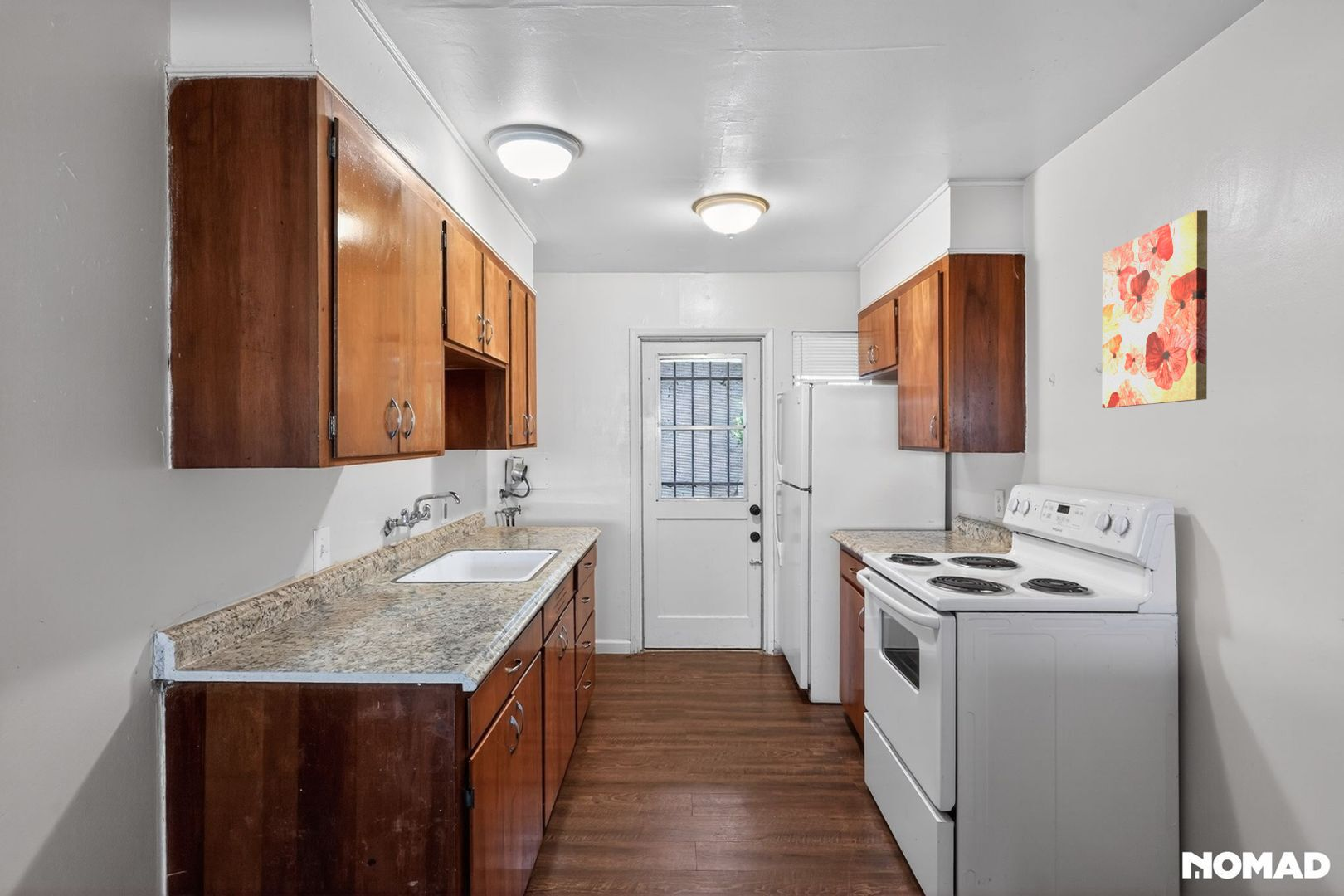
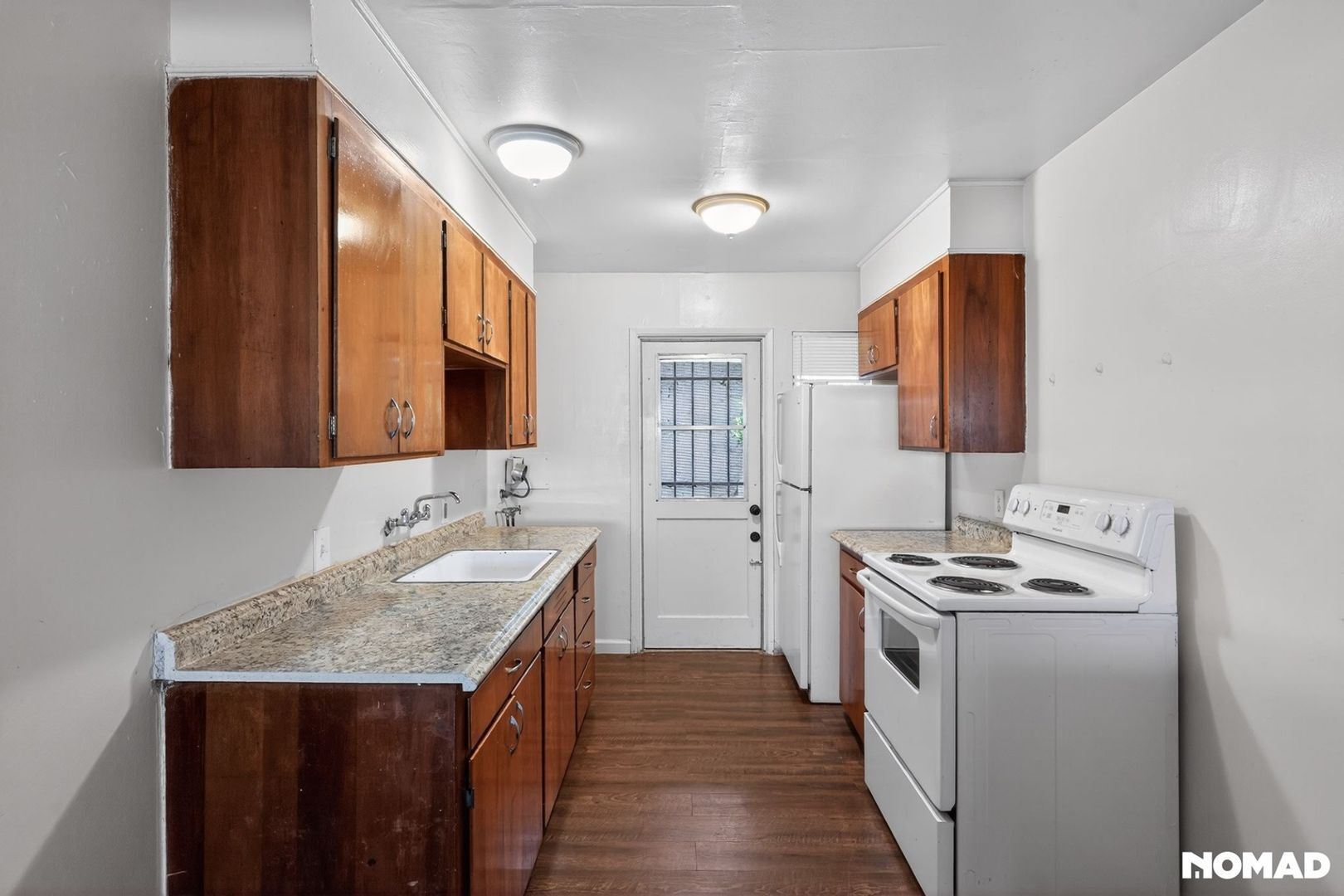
- wall art (1149, 319)
